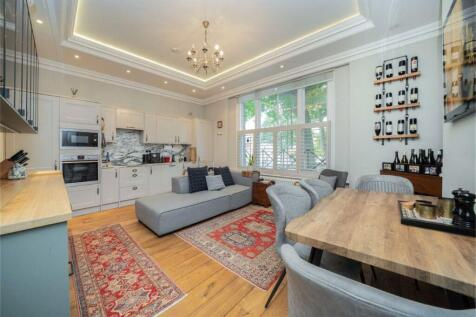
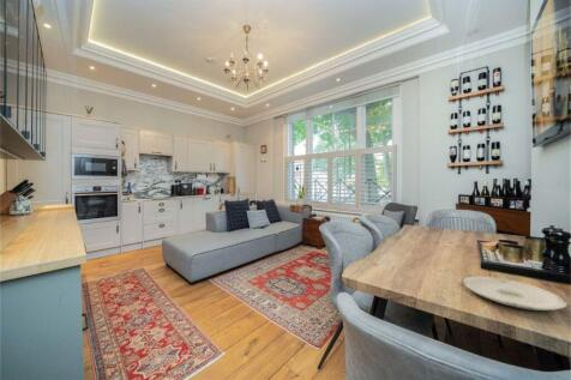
+ plate (509, 292)
